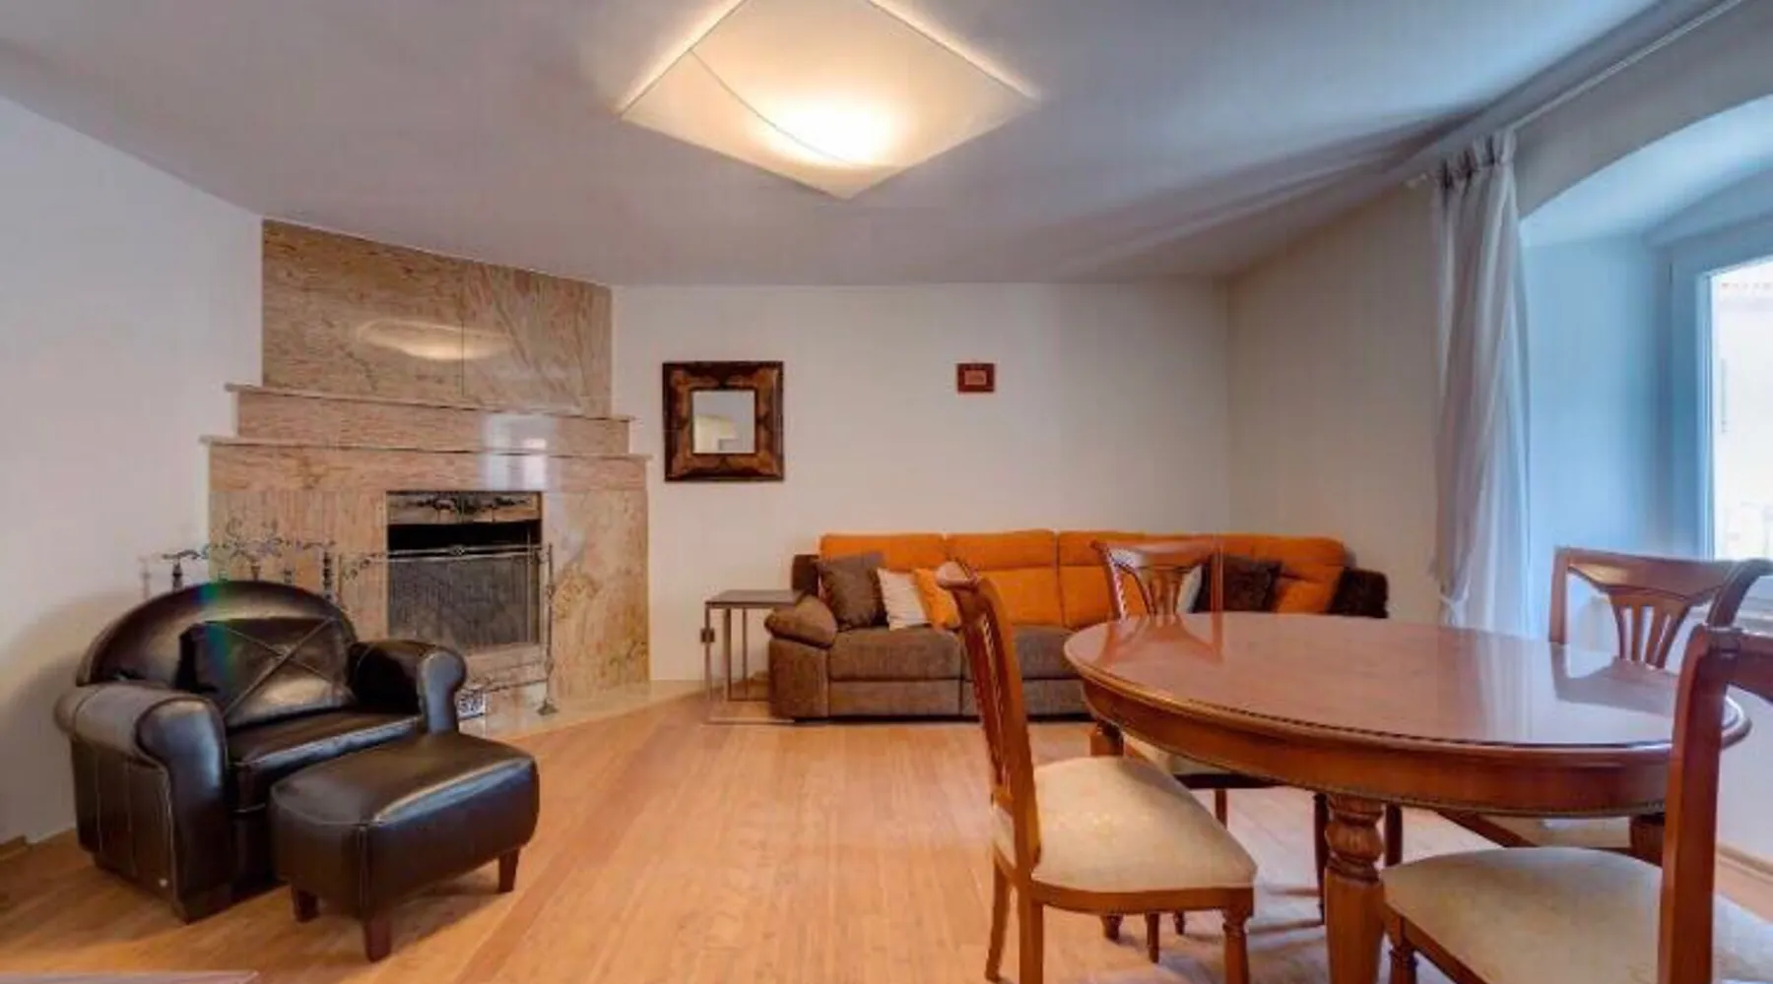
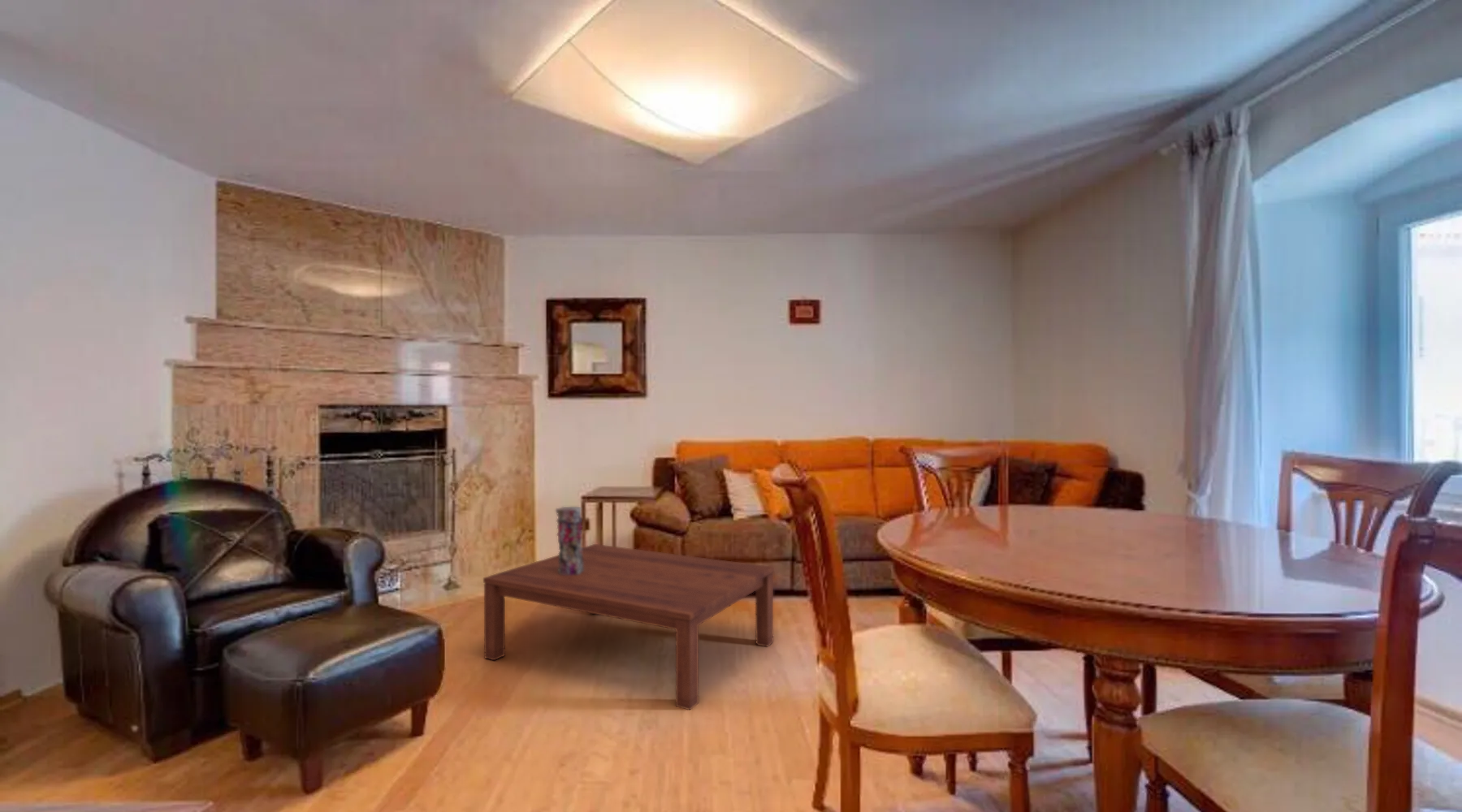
+ vase (569, 539)
+ coffee table (633, 611)
